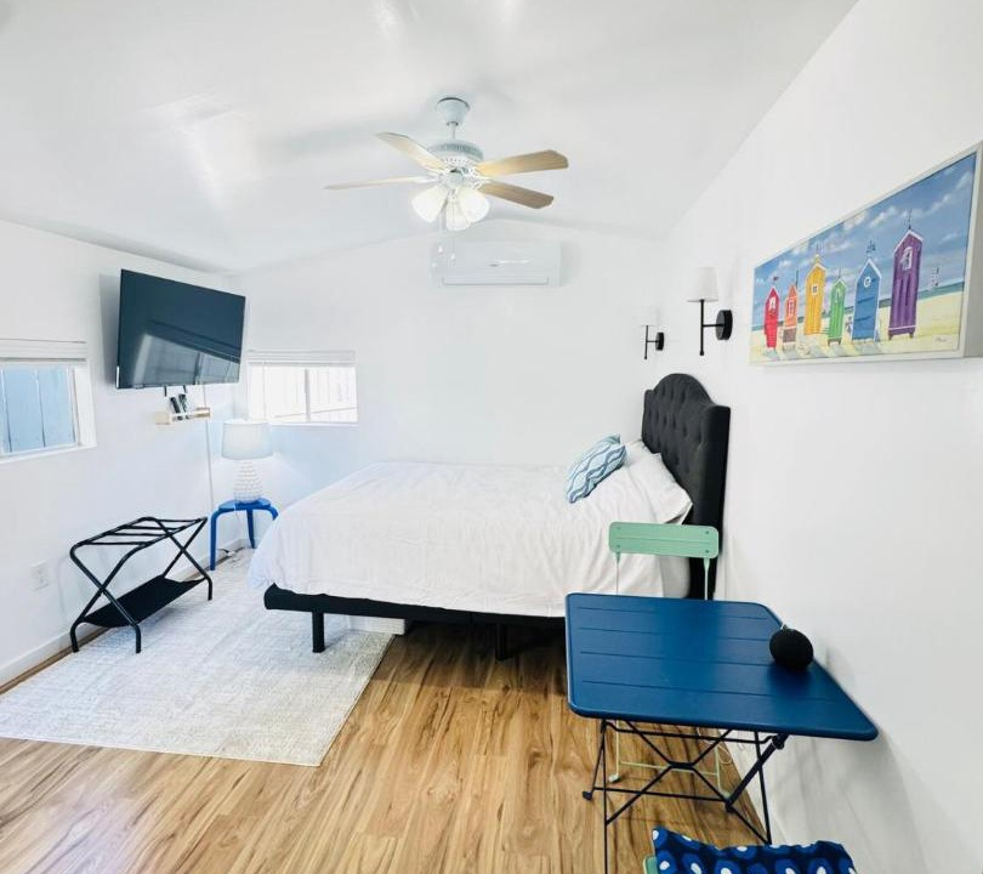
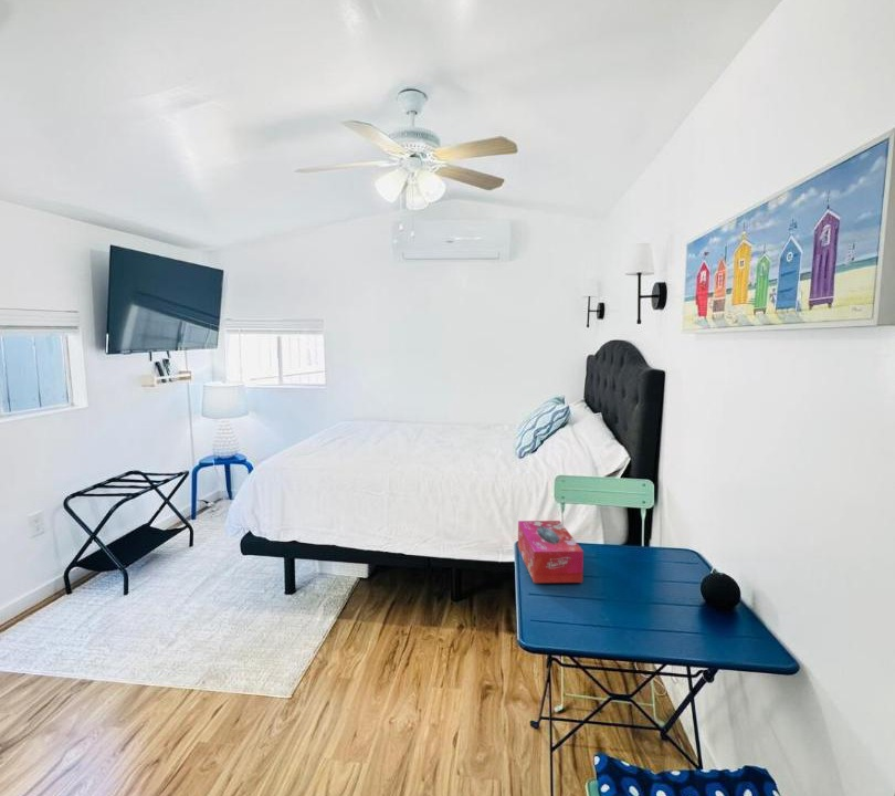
+ tissue box (547, 548)
